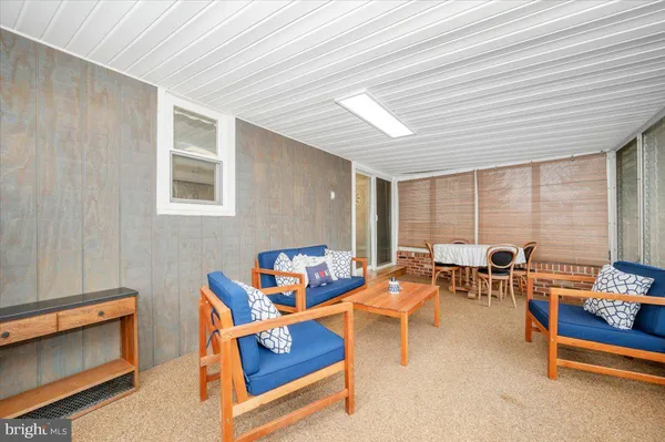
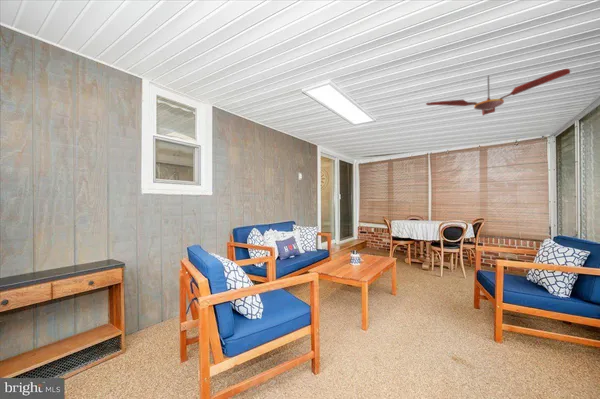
+ ceiling fan (488, 96)
